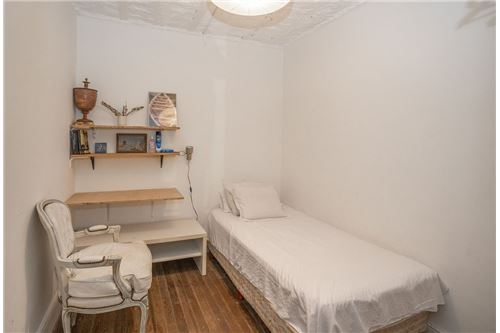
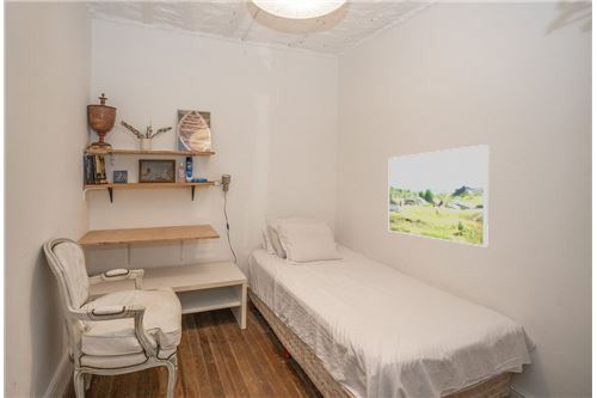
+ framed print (430, 195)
